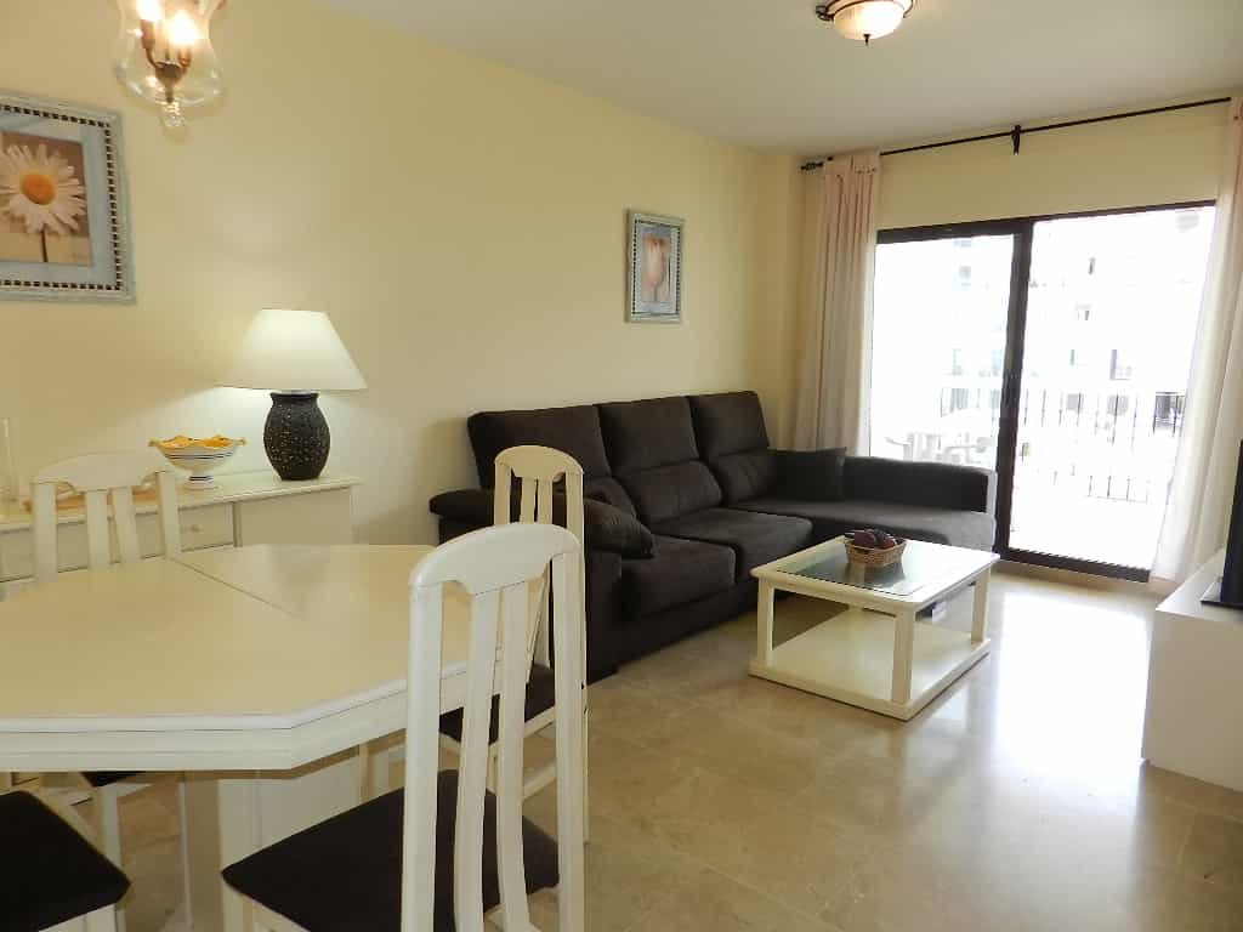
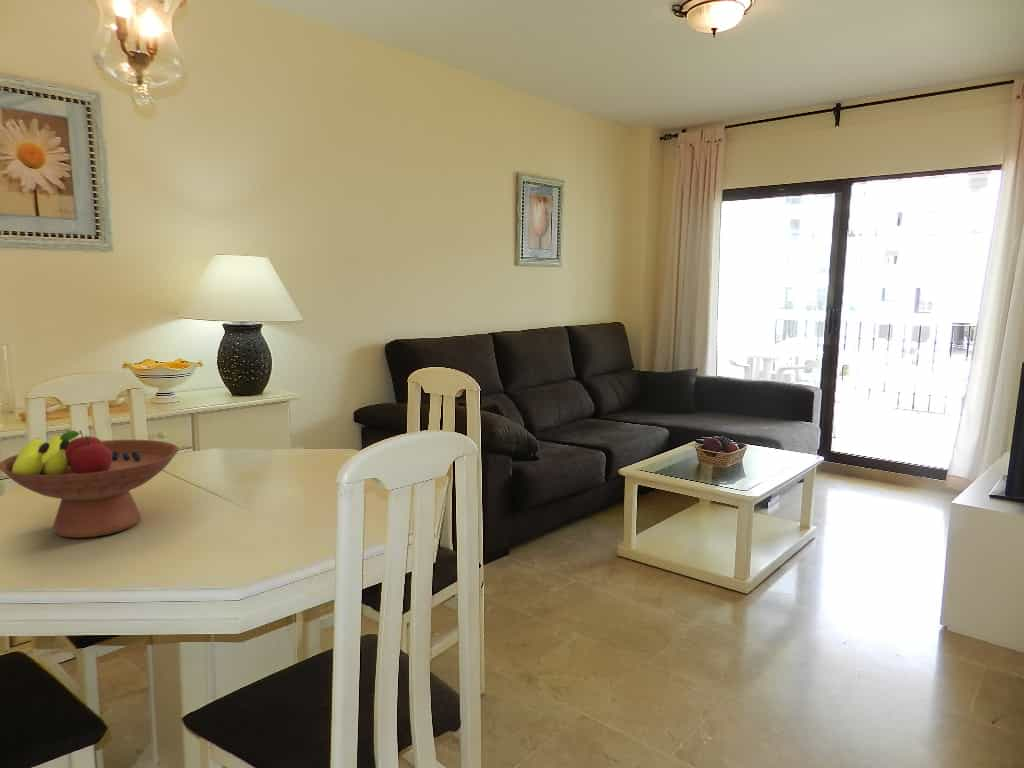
+ fruit bowl (95, 477)
